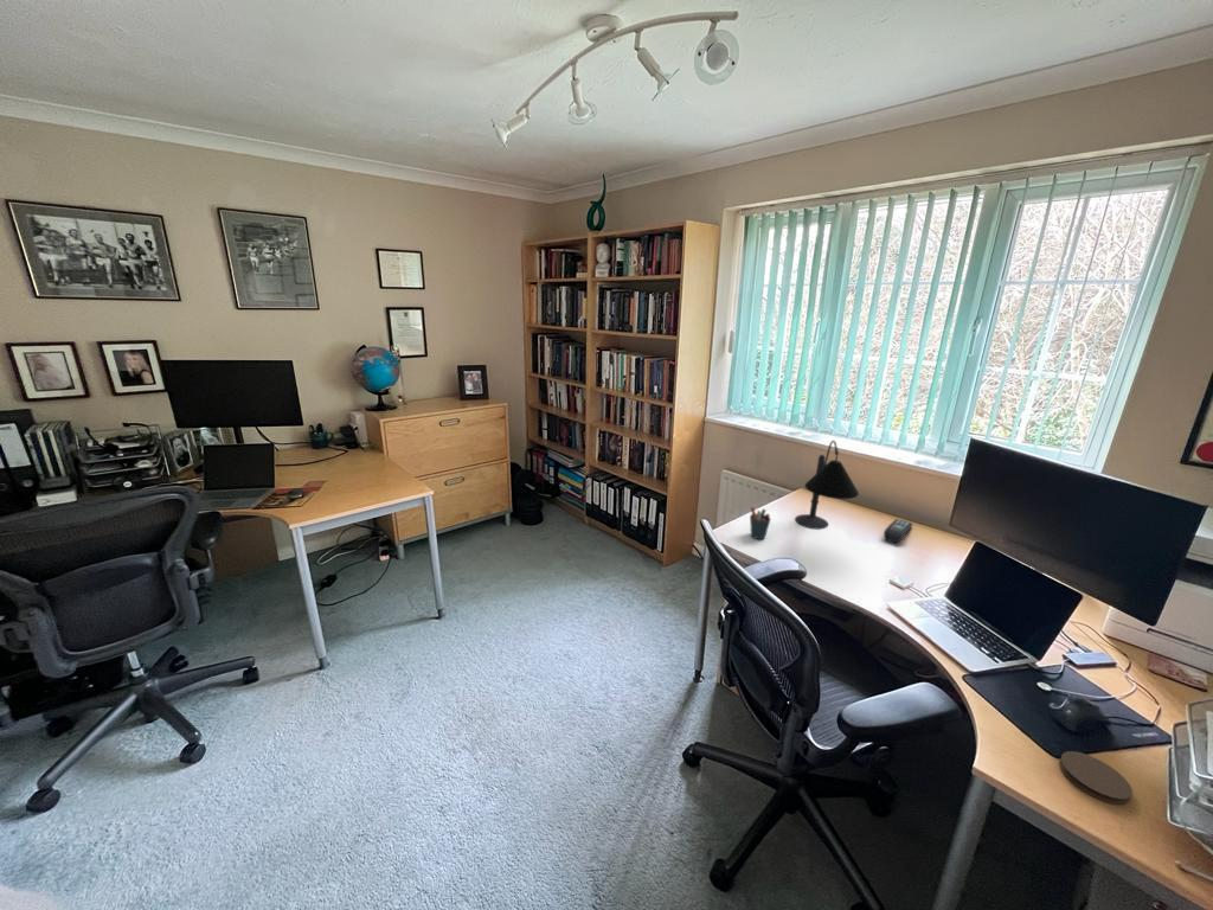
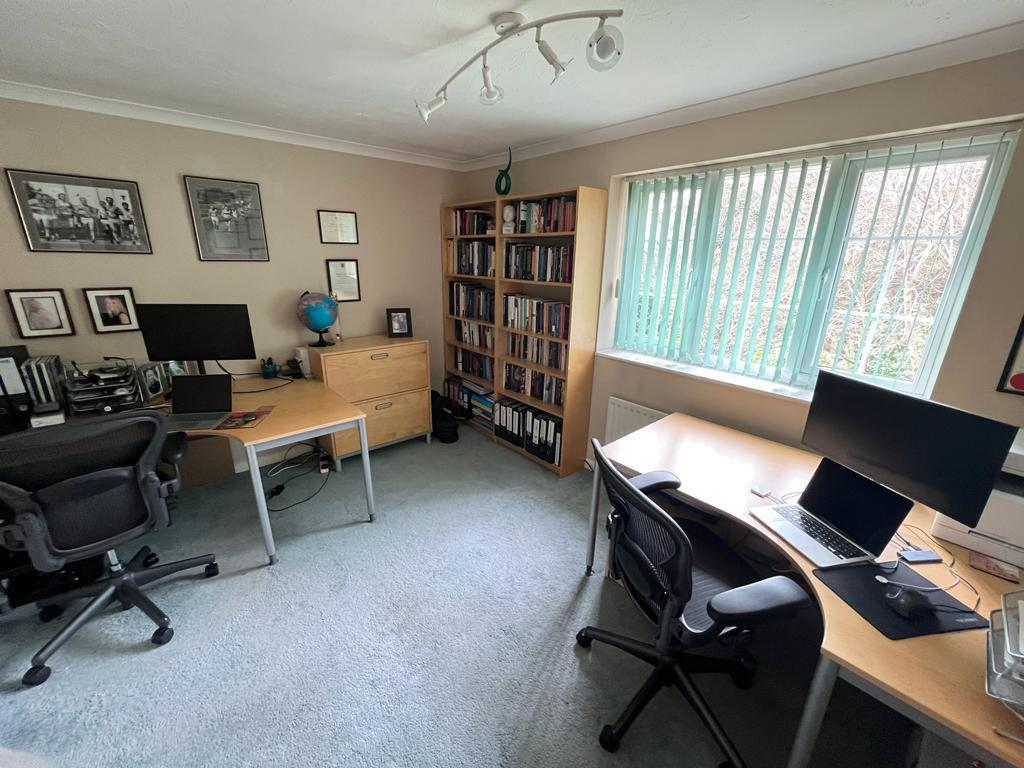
- desk lamp (824, 488)
- coaster (1093, 776)
- pen holder (759, 521)
- remote control (898, 528)
